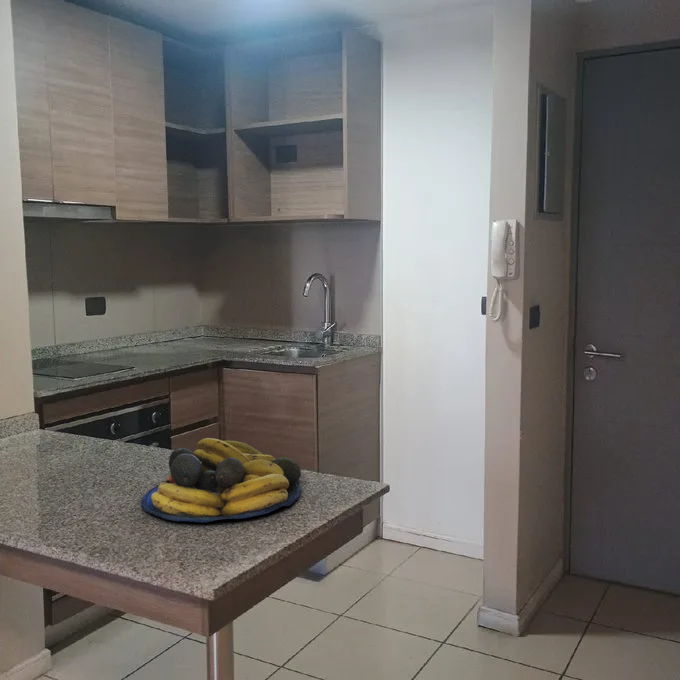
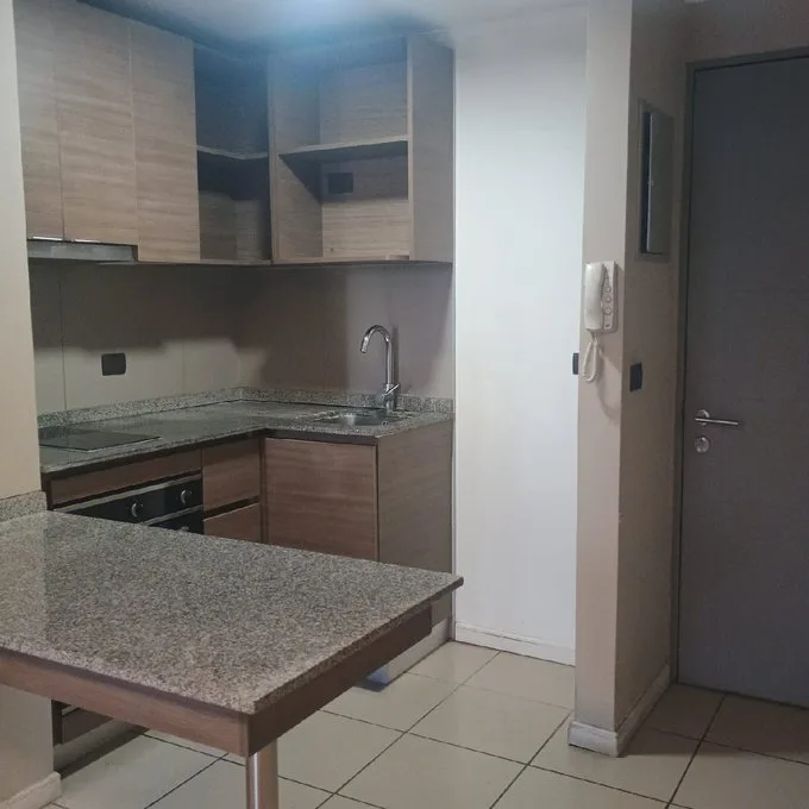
- fruit bowl (221, 469)
